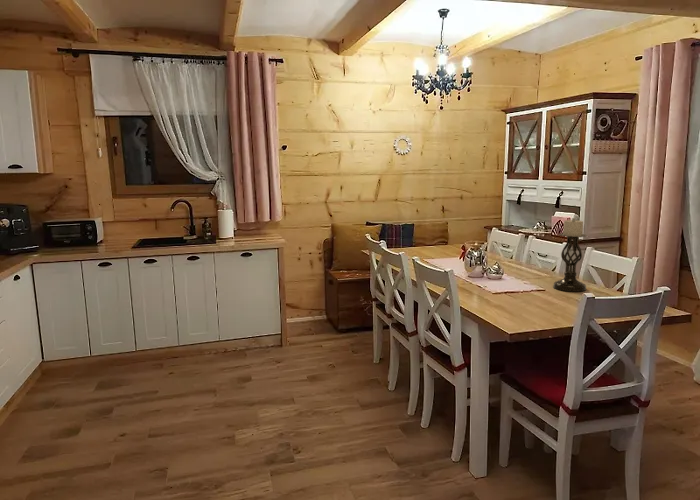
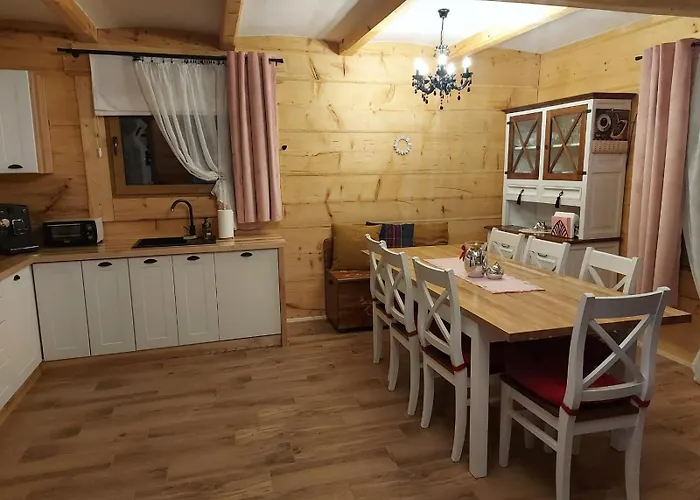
- candle holder (572, 254)
